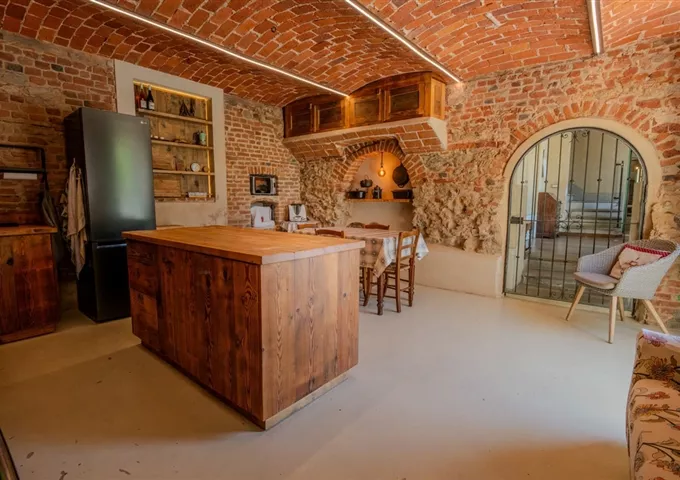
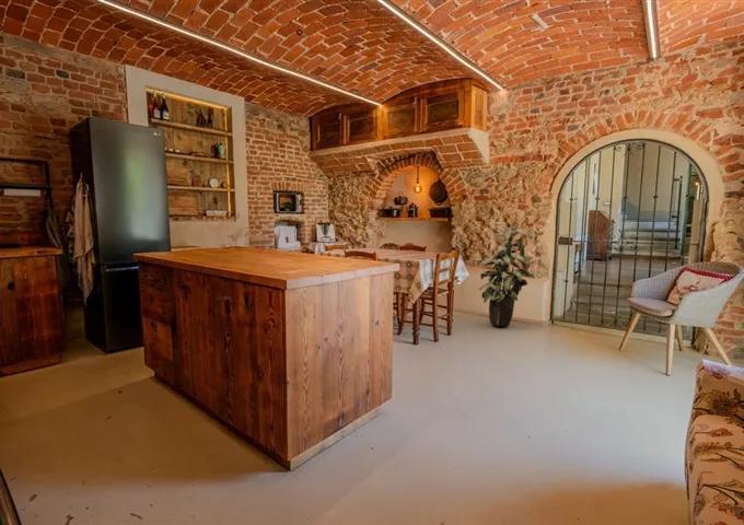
+ indoor plant (502, 273)
